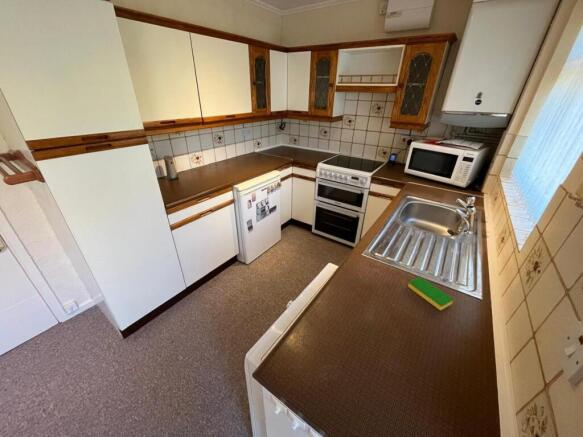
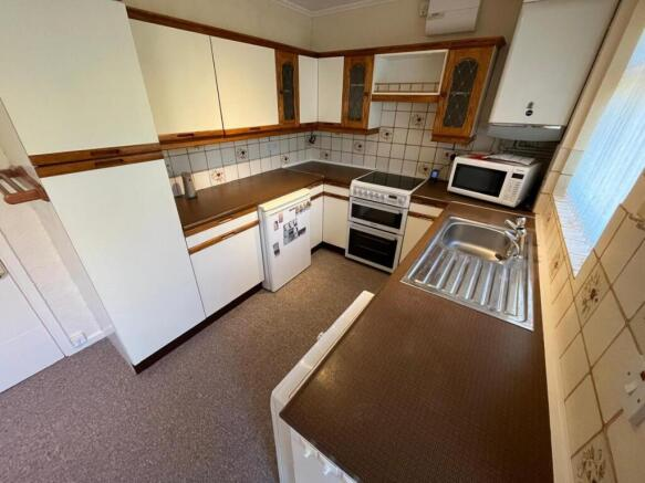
- dish sponge (429, 292)
